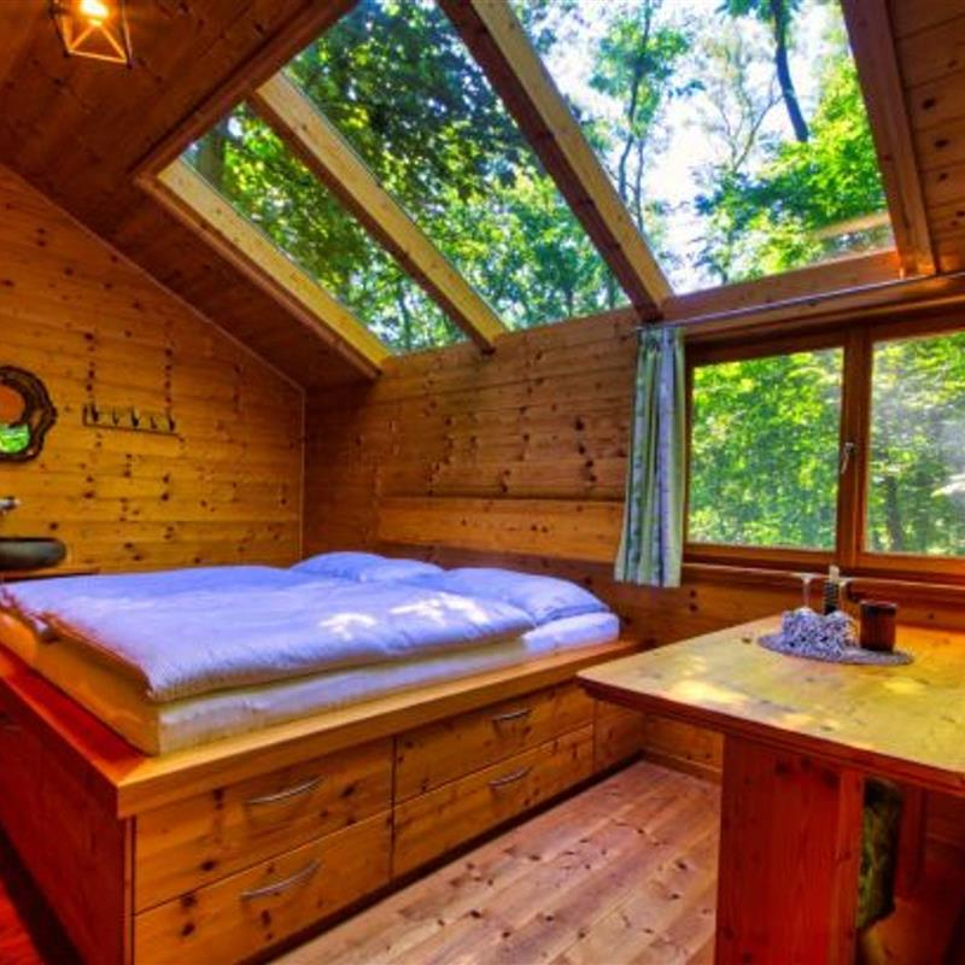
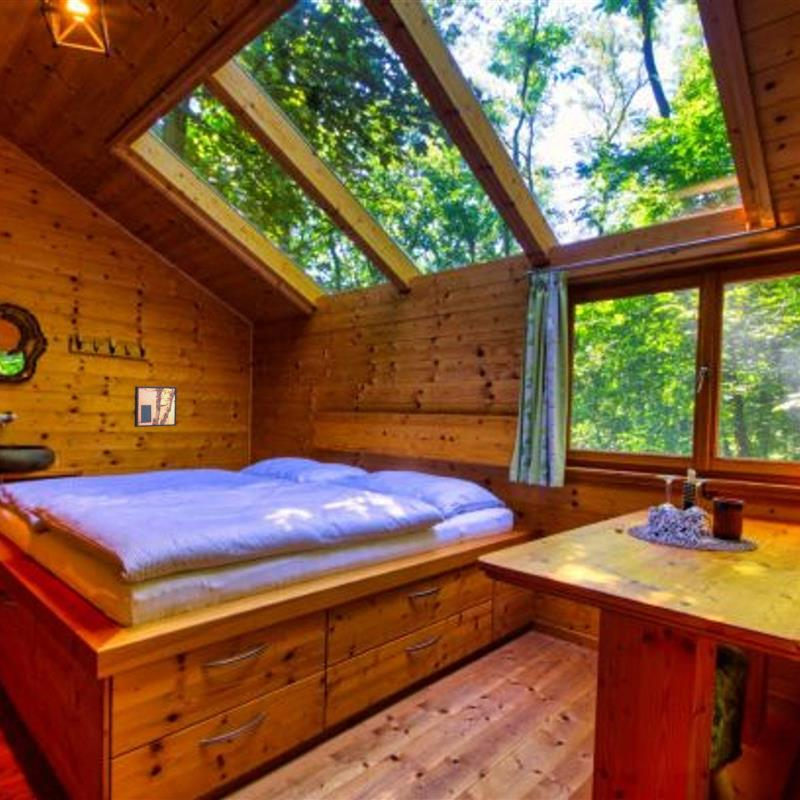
+ wall art (156, 406)
